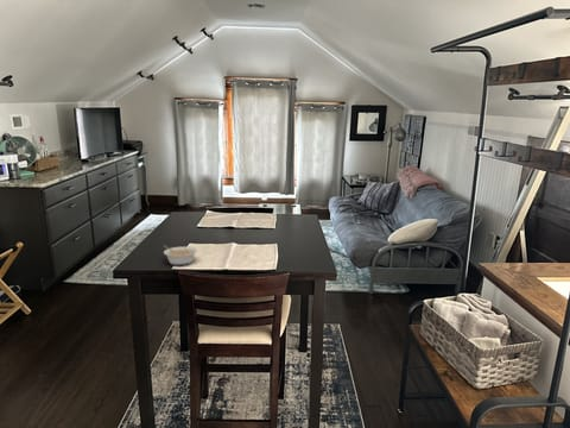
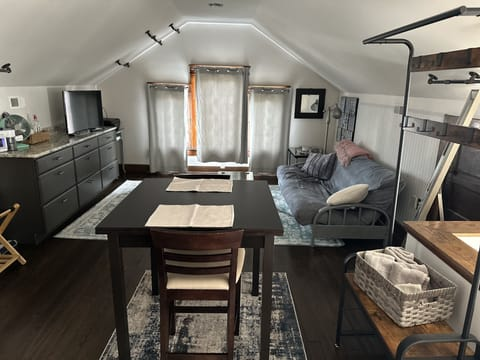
- legume (179, 254)
